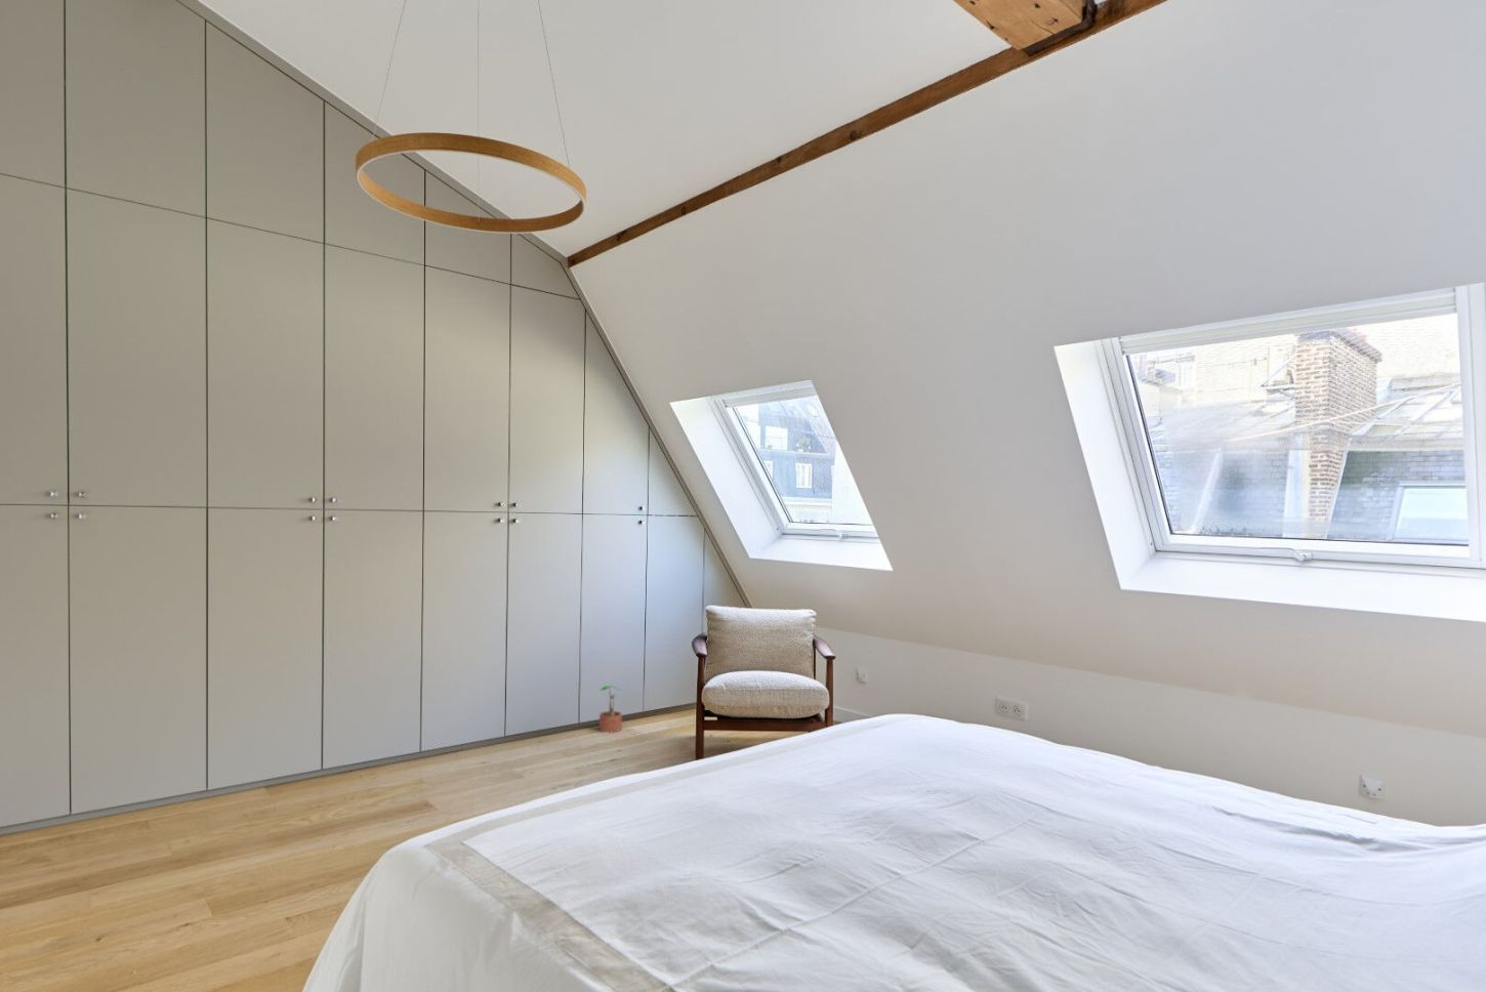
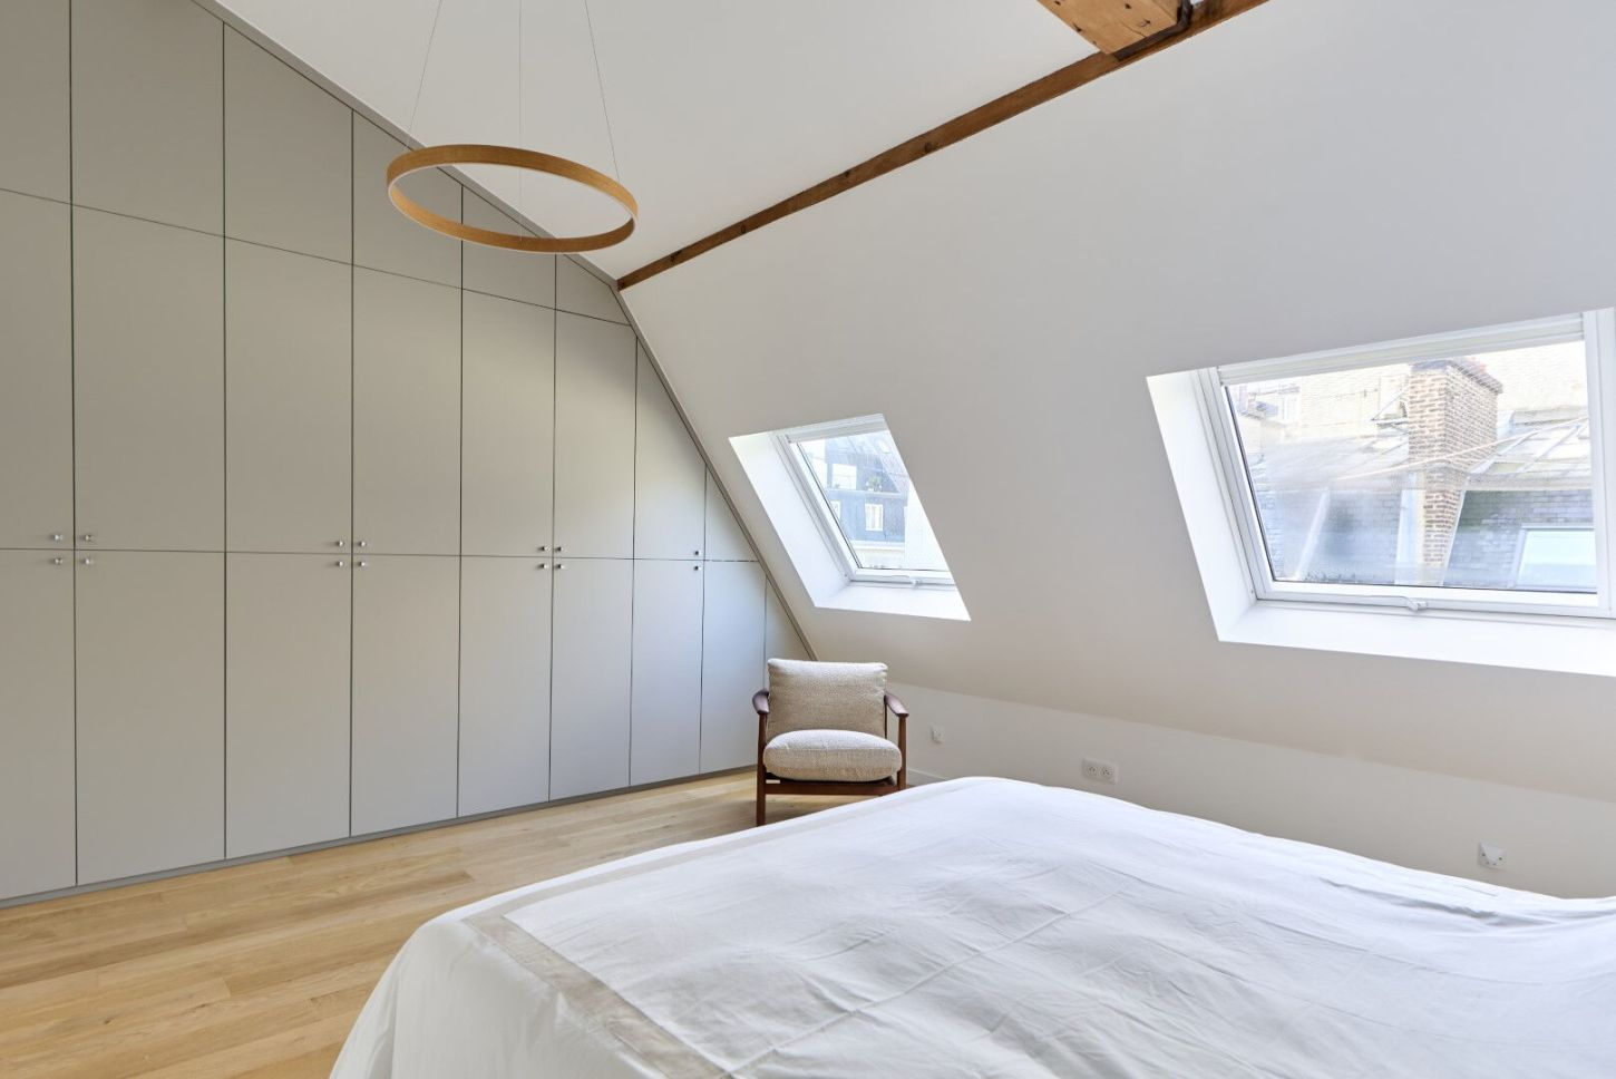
- potted plant (610, 707)
